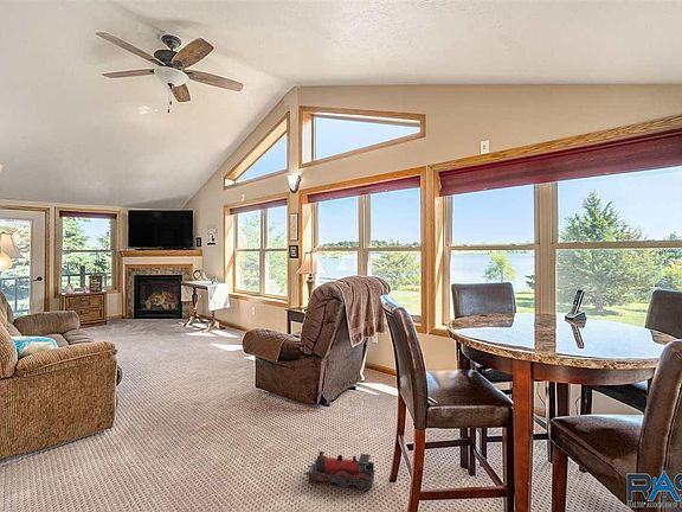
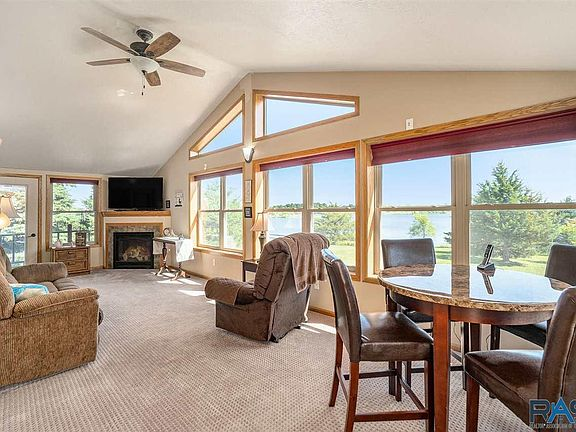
- toy train (339, 467)
